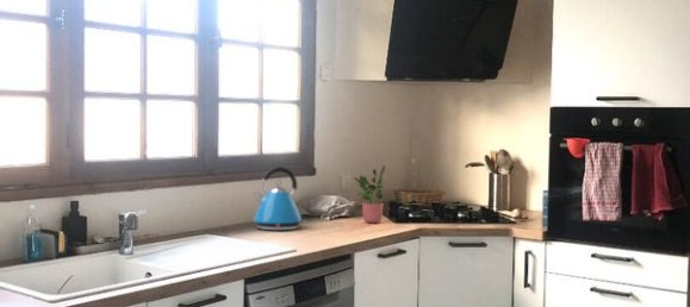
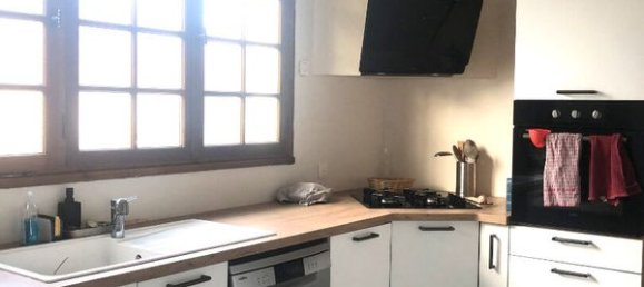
- potted plant (363, 193)
- kettle (279, 196)
